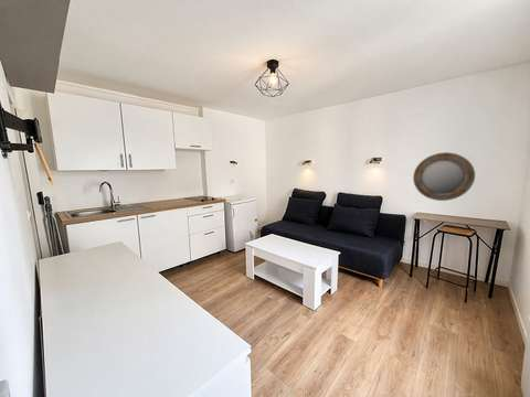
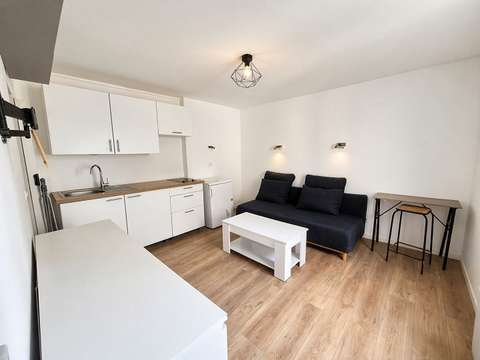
- home mirror (442, 176)
